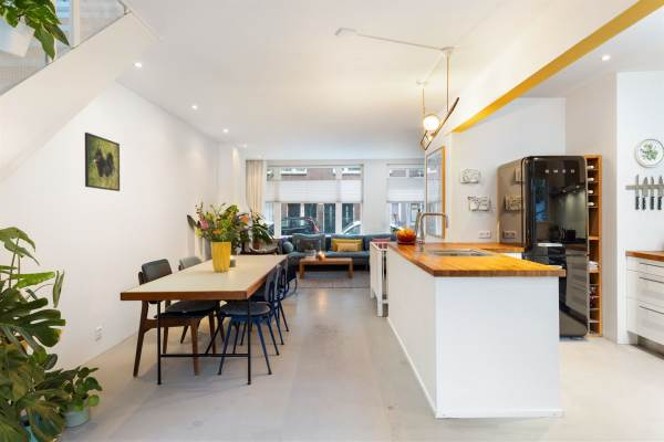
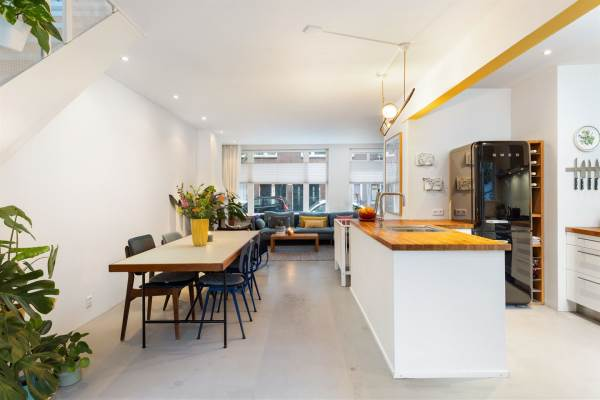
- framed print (103, 164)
